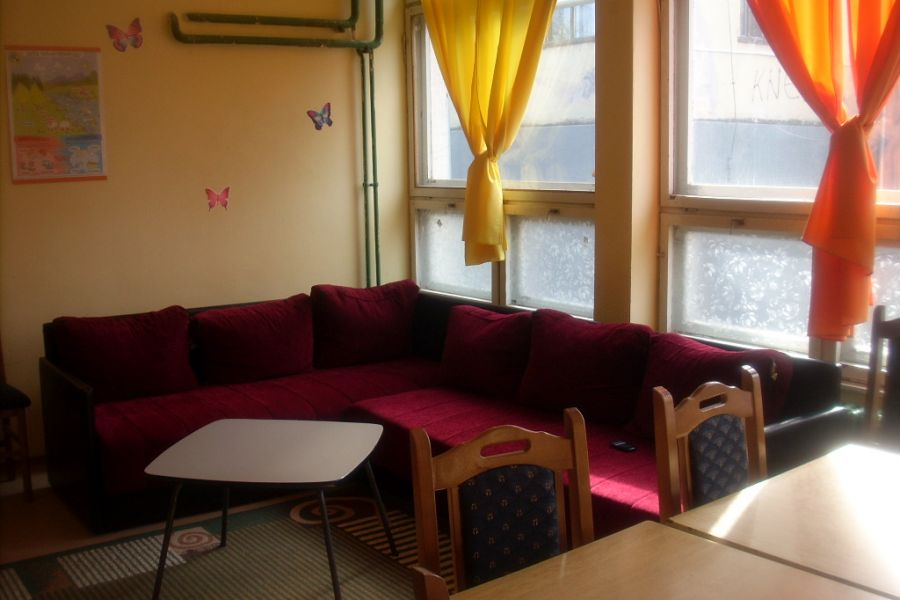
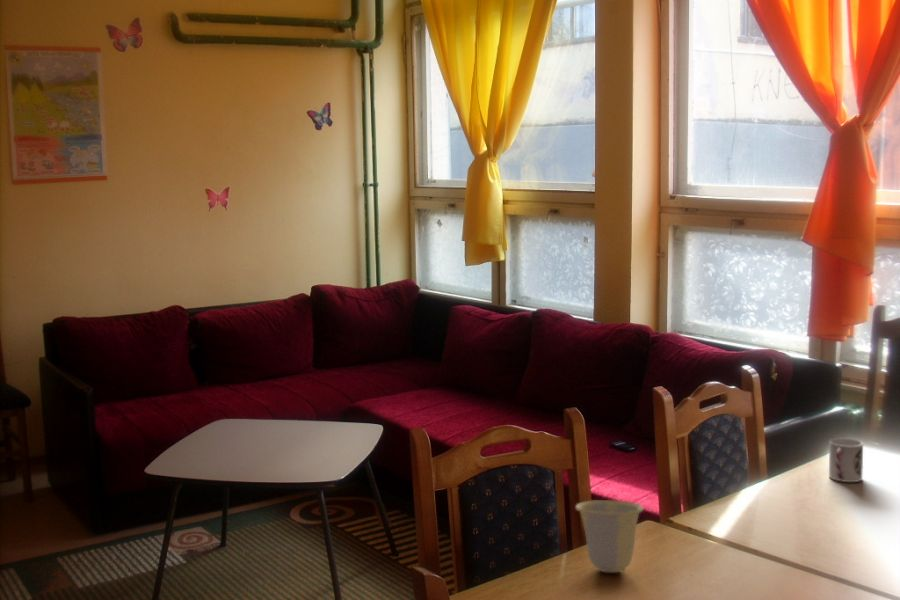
+ cup (609, 534)
+ cup (843, 461)
